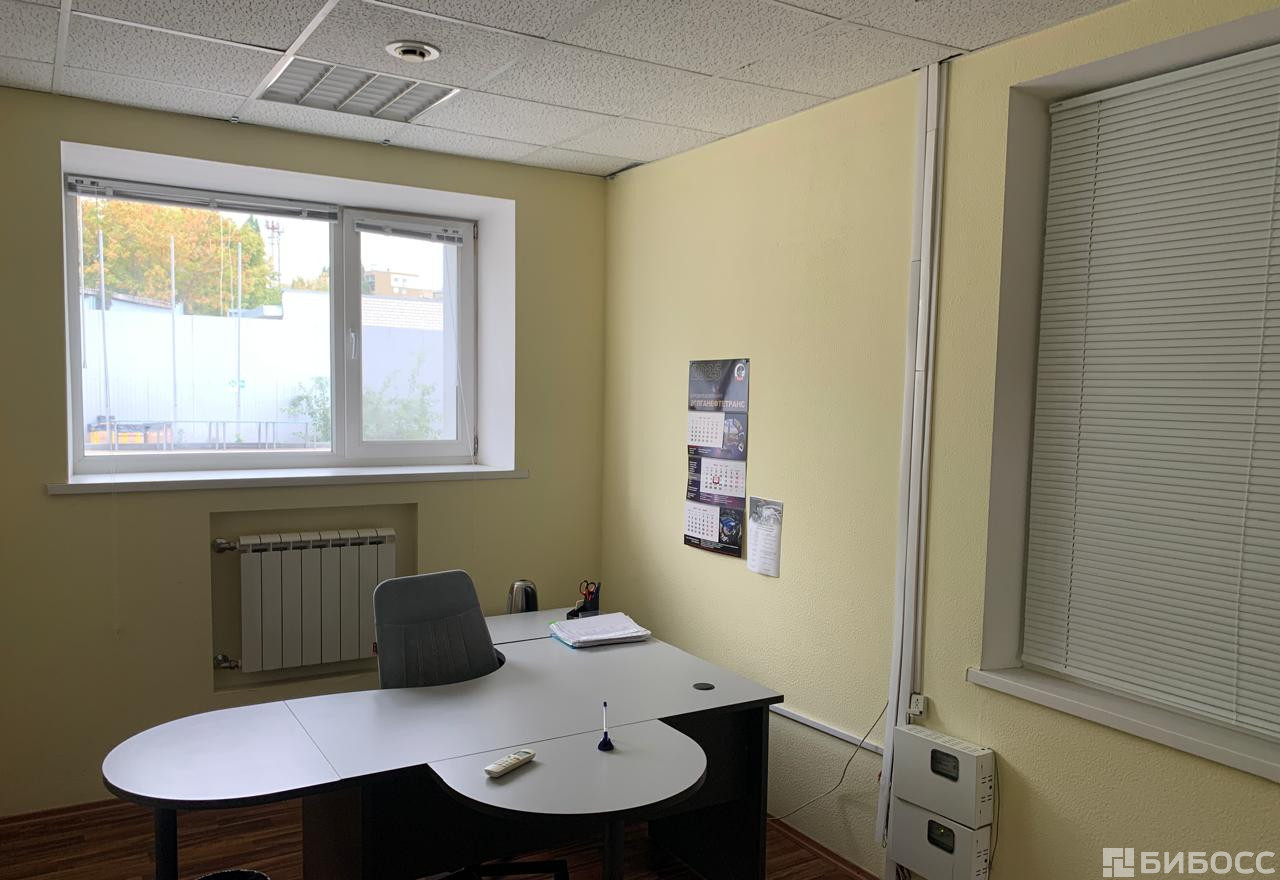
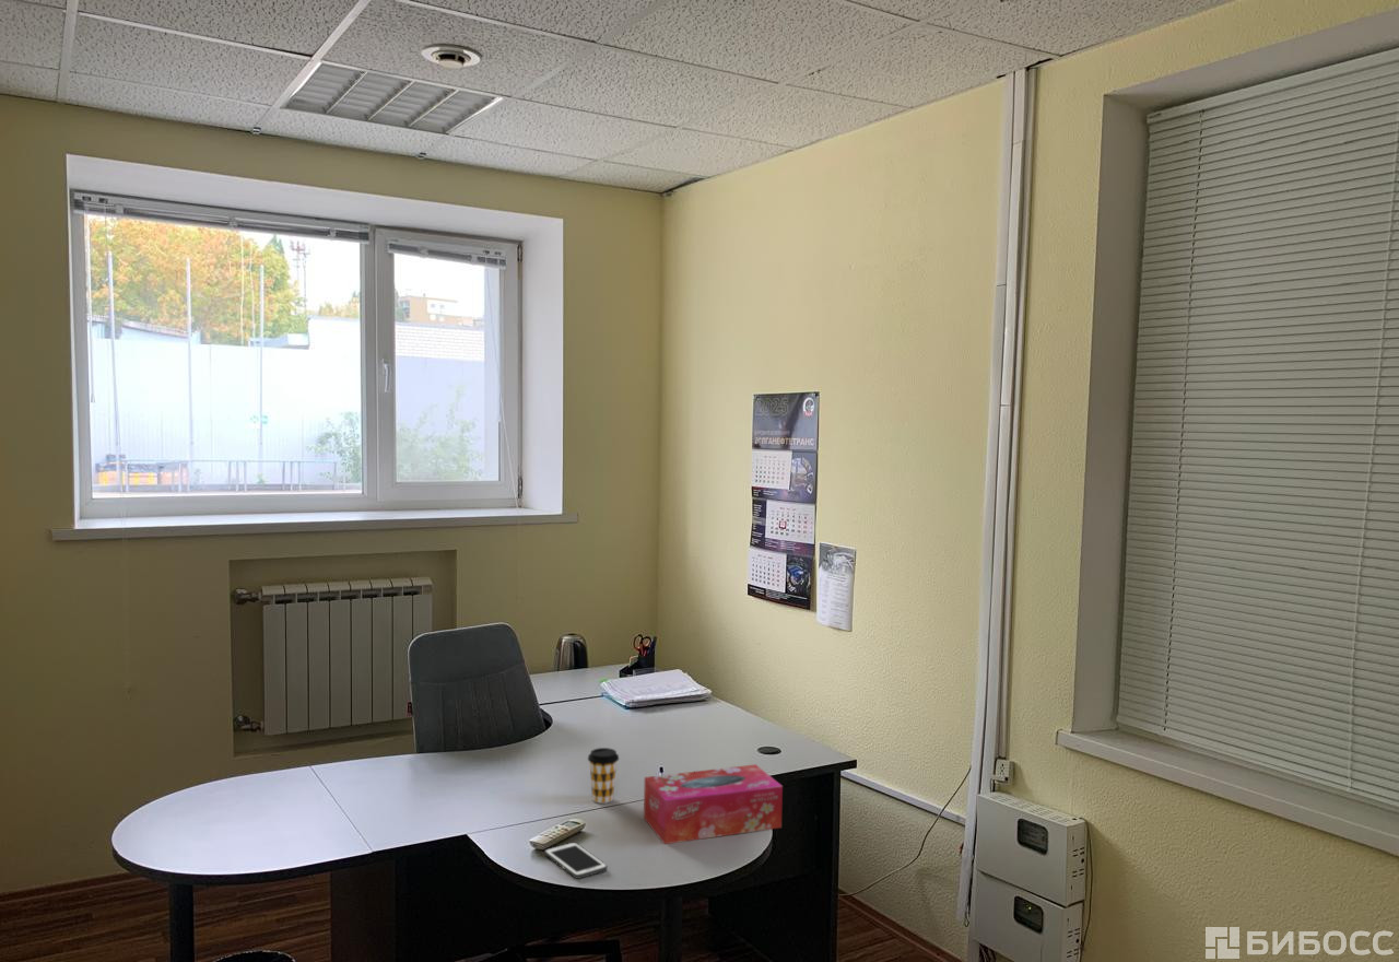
+ tissue box (712, 801)
+ coffee cup (602, 775)
+ cell phone (575, 859)
